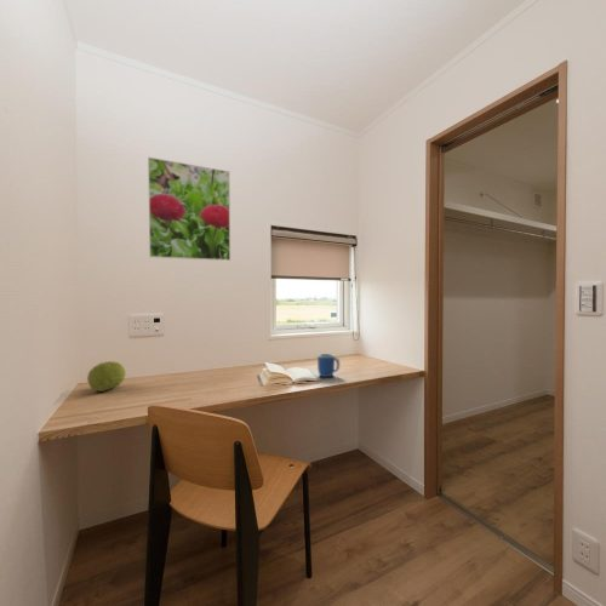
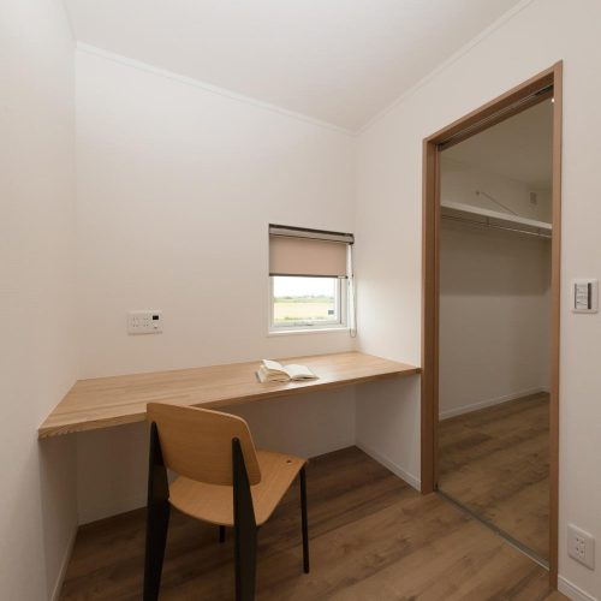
- fruit (107, 375)
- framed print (190, 212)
- mug (327, 365)
